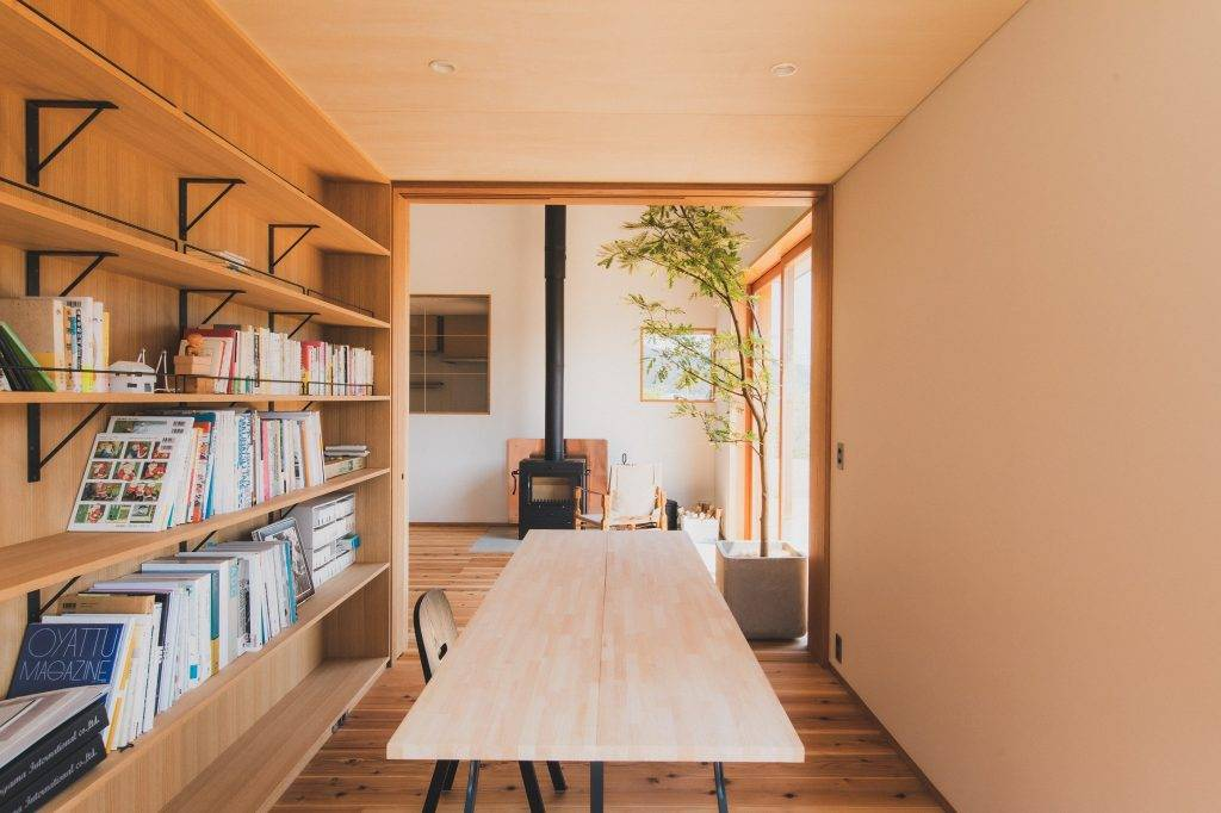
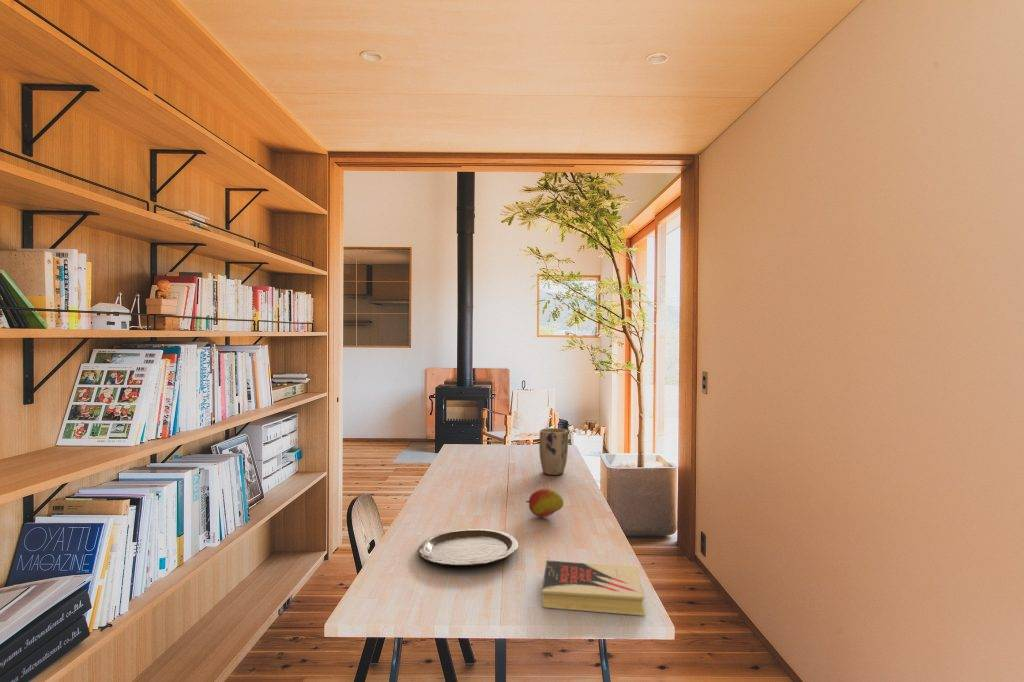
+ plant pot (553, 451)
+ fruit (544, 502)
+ book (592, 586)
+ plate (468, 547)
